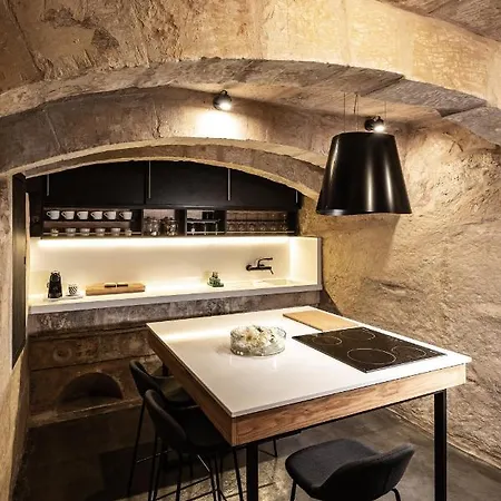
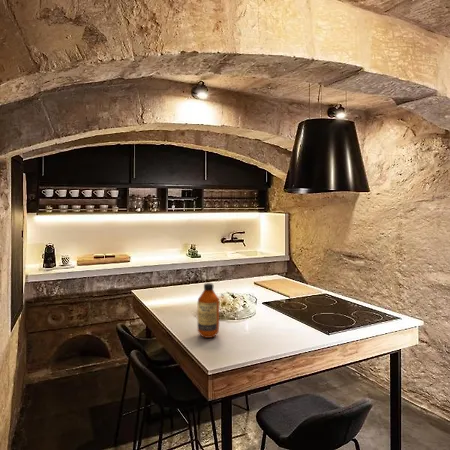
+ bottle (208, 309)
